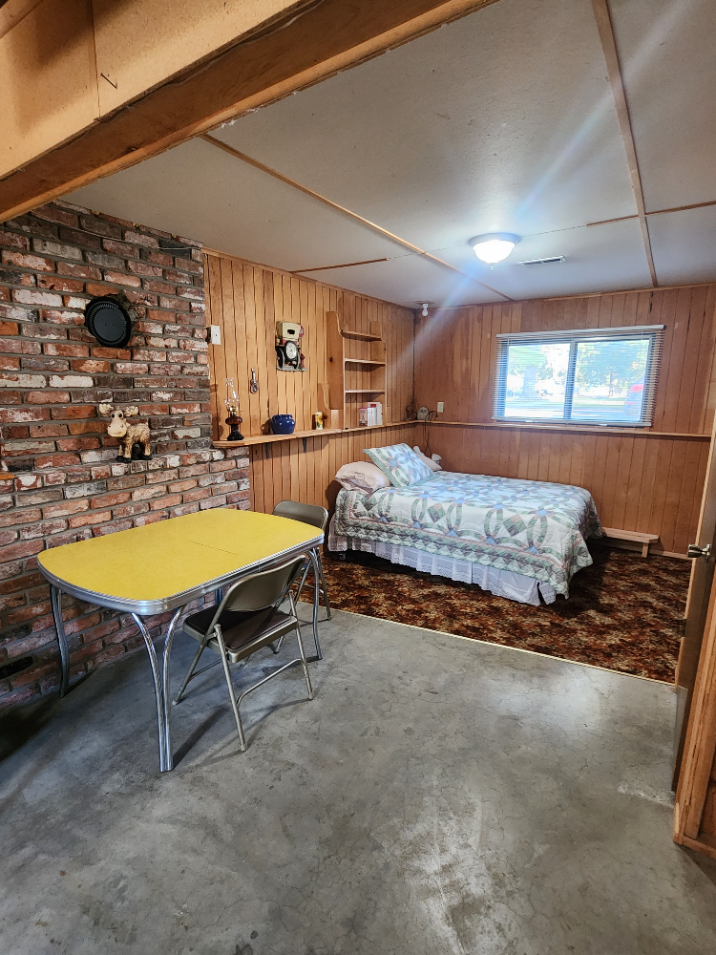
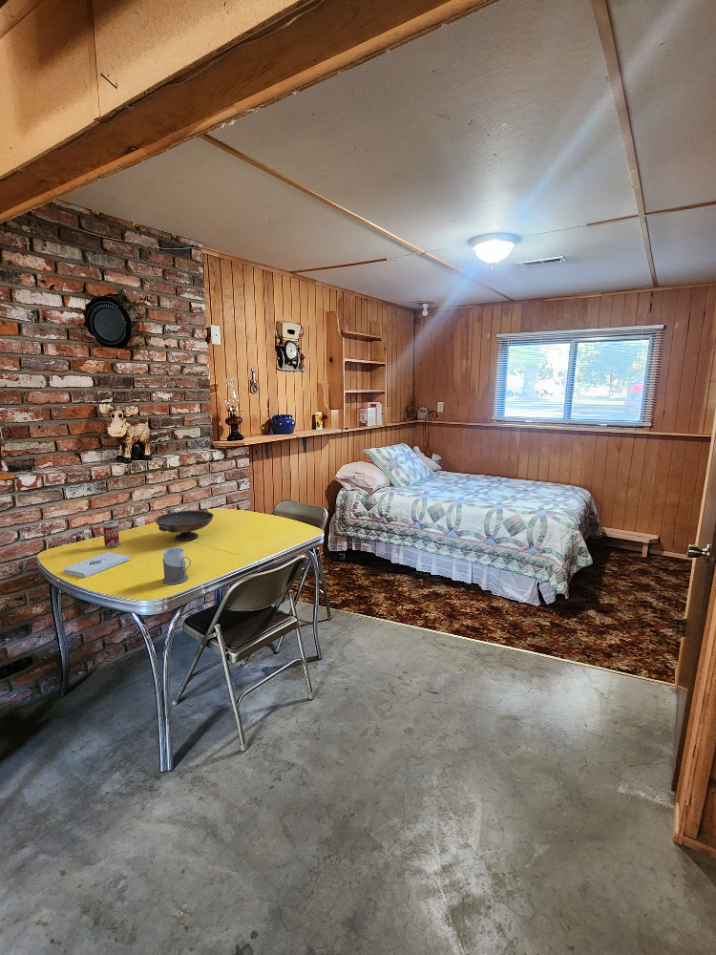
+ beverage can (111, 534)
+ mug (177, 565)
+ notepad (97, 564)
+ decorative bowl (185, 527)
